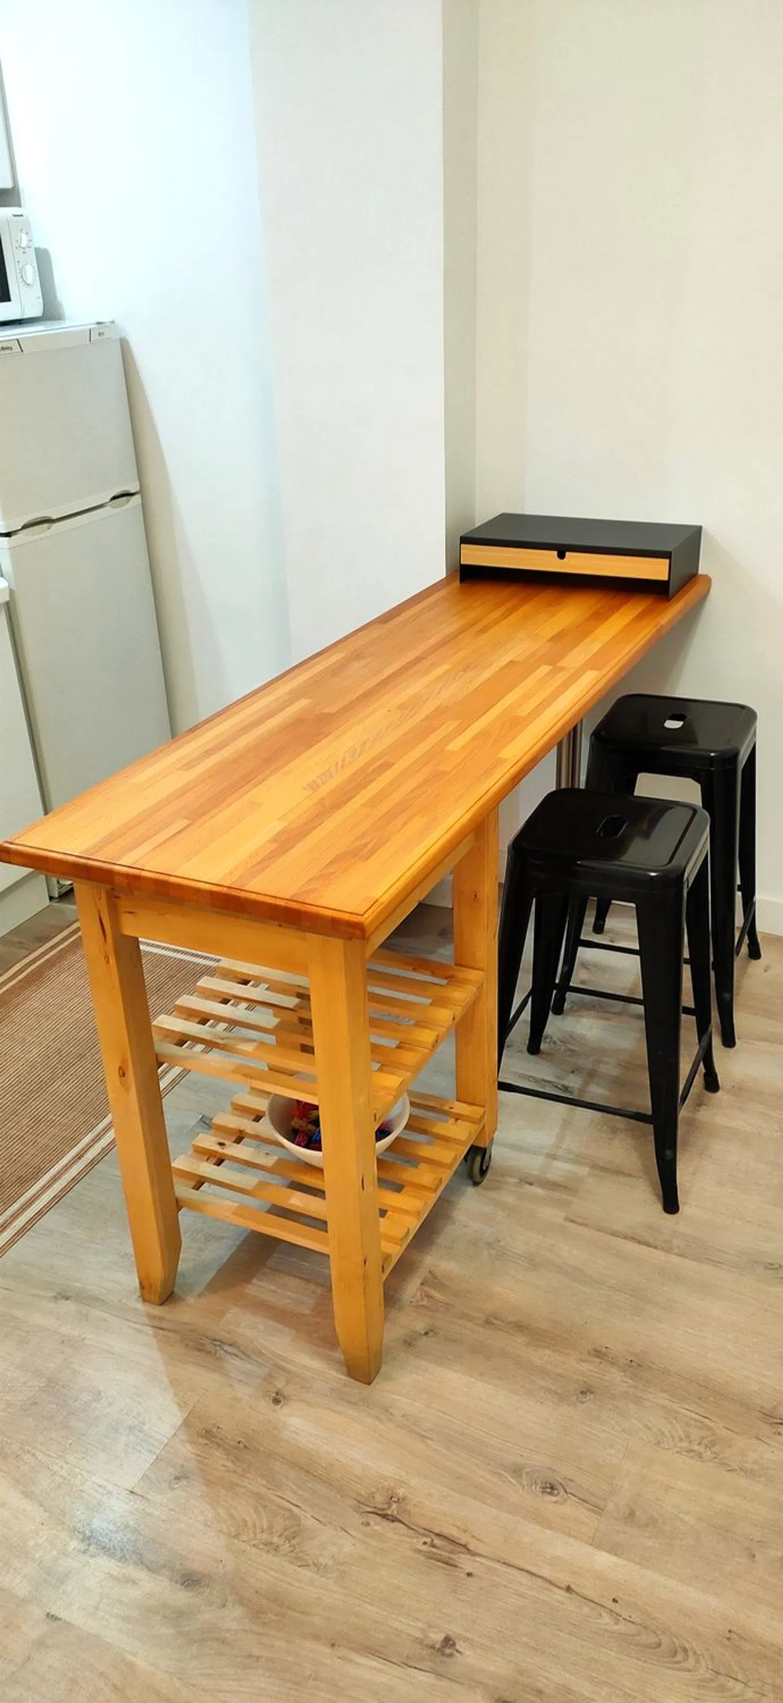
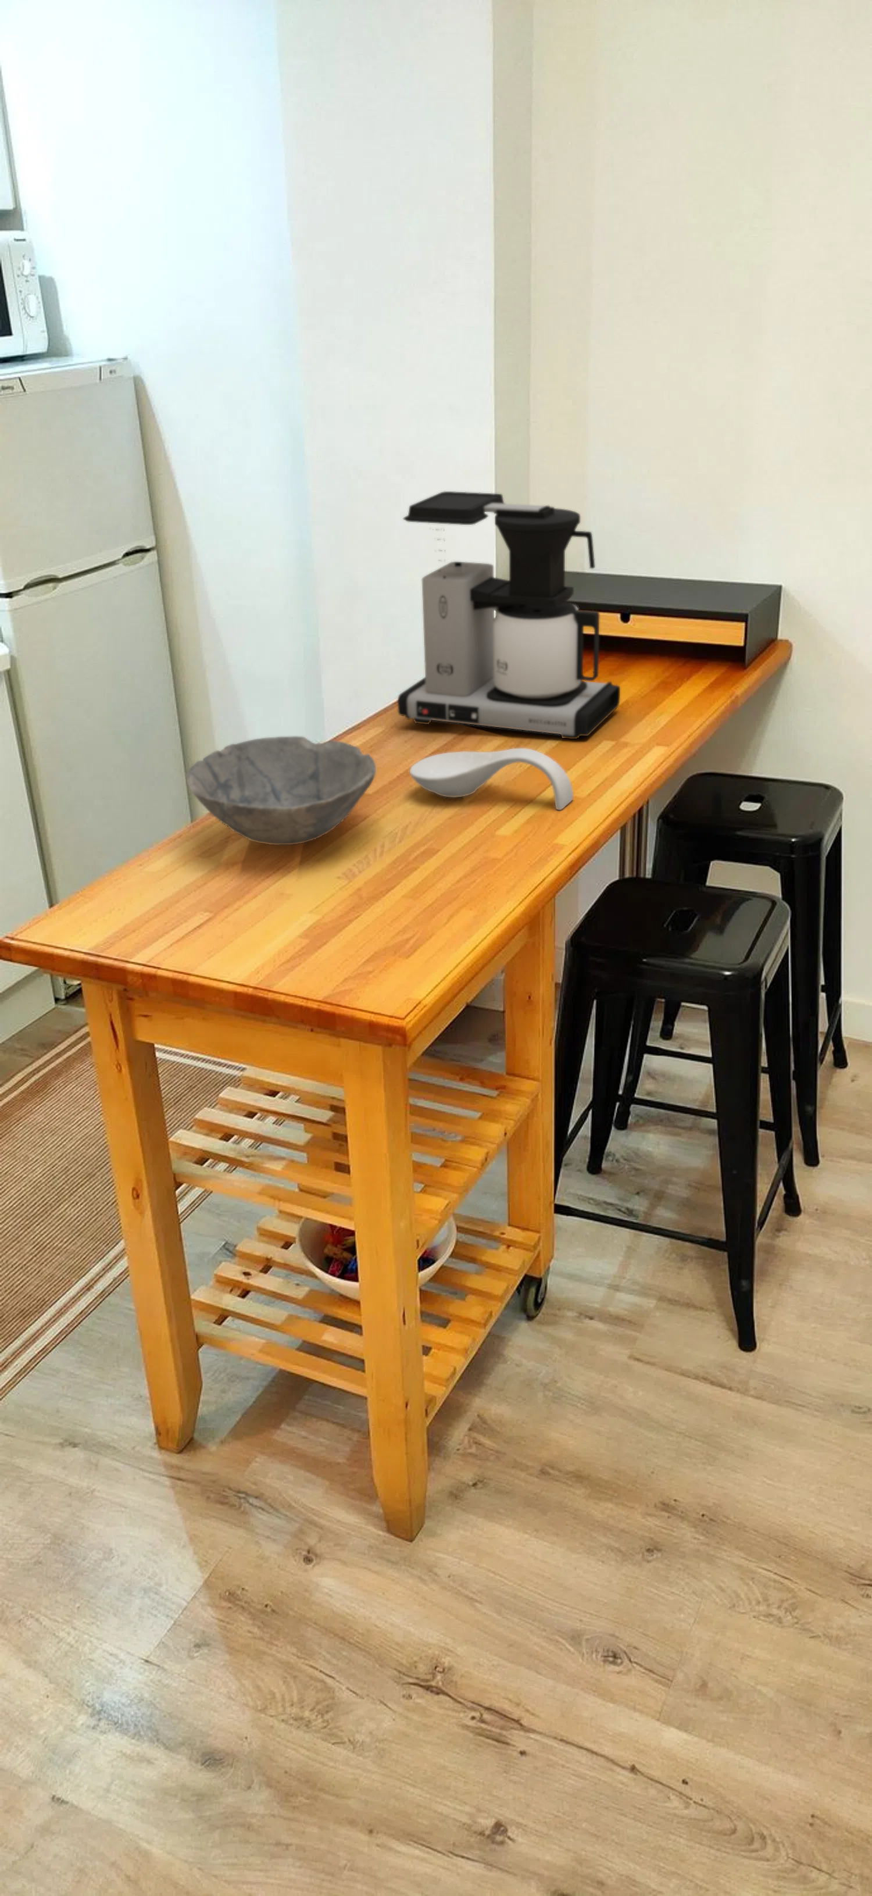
+ coffee maker (509, 614)
+ bowl (284, 802)
+ spoon rest (490, 771)
